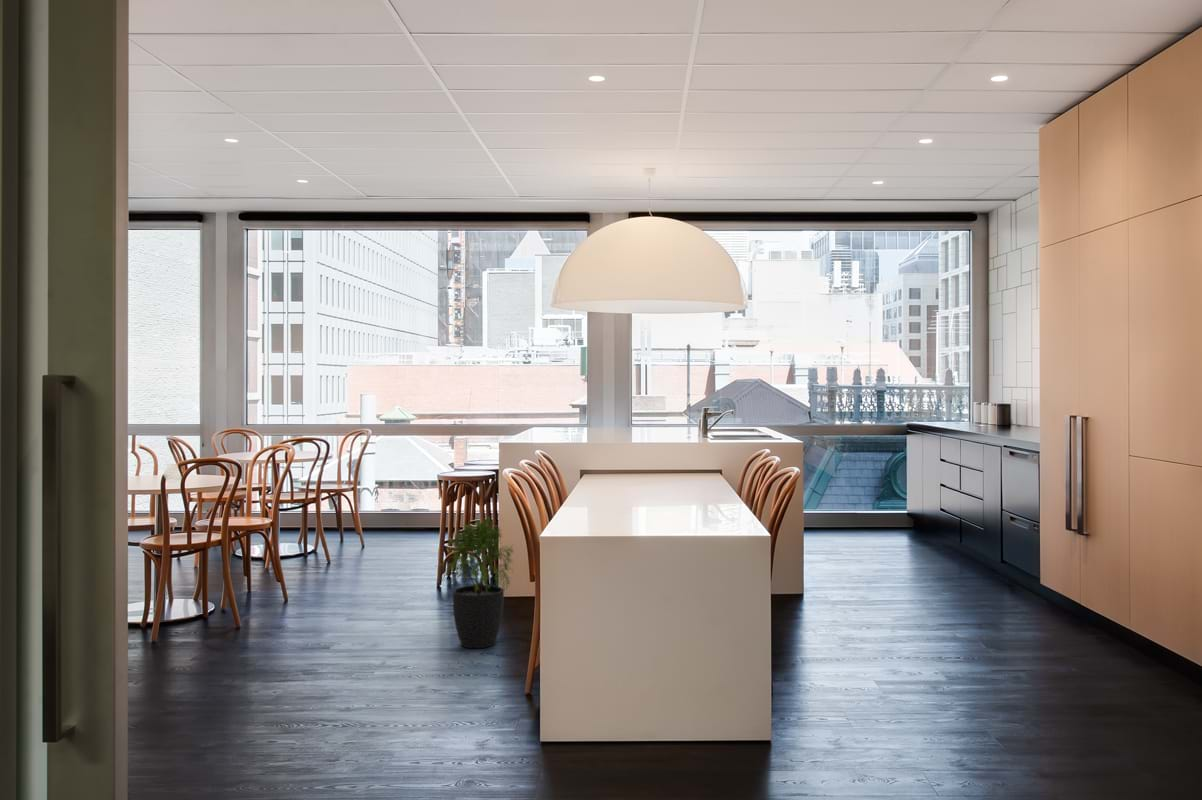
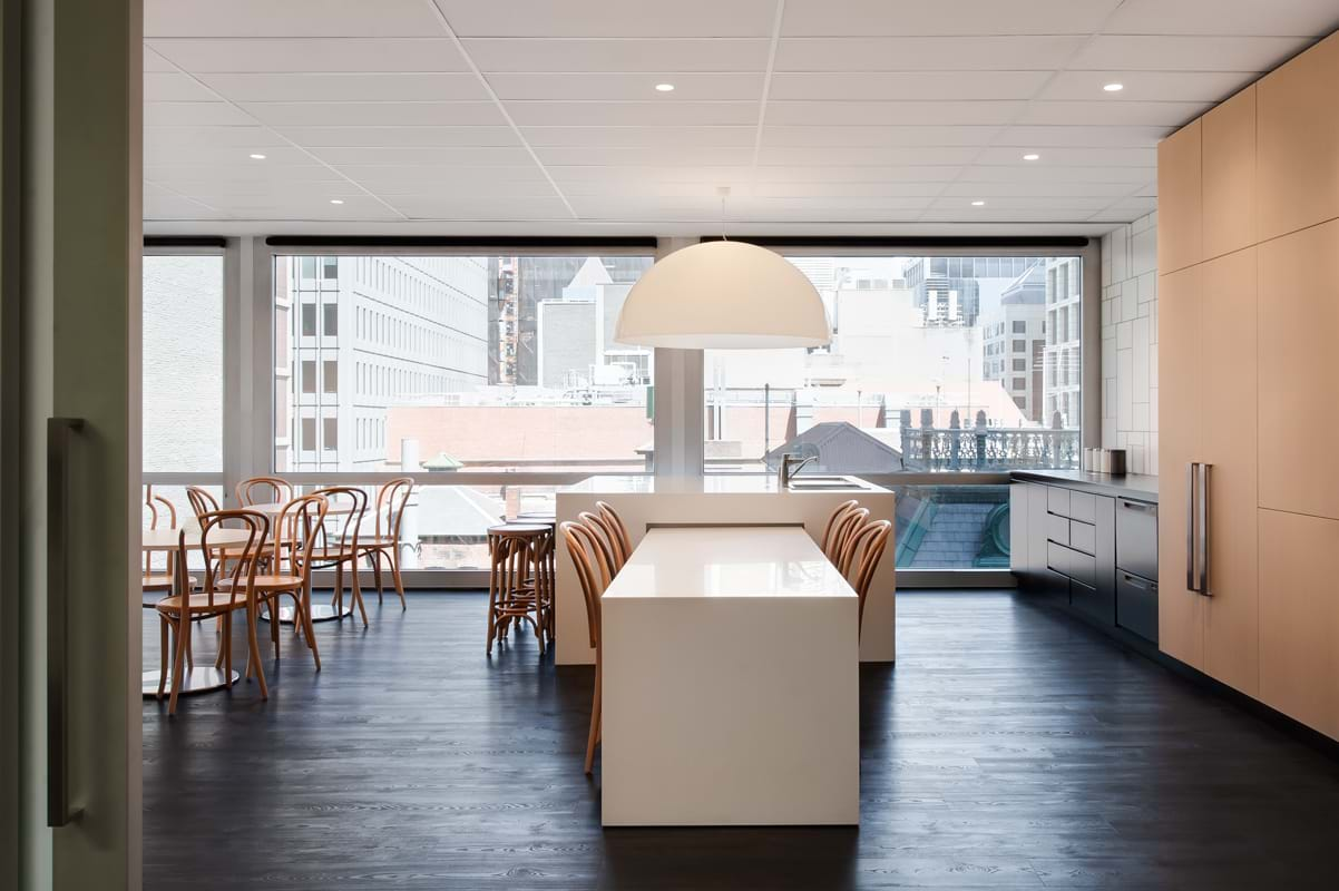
- potted plant (477, 580)
